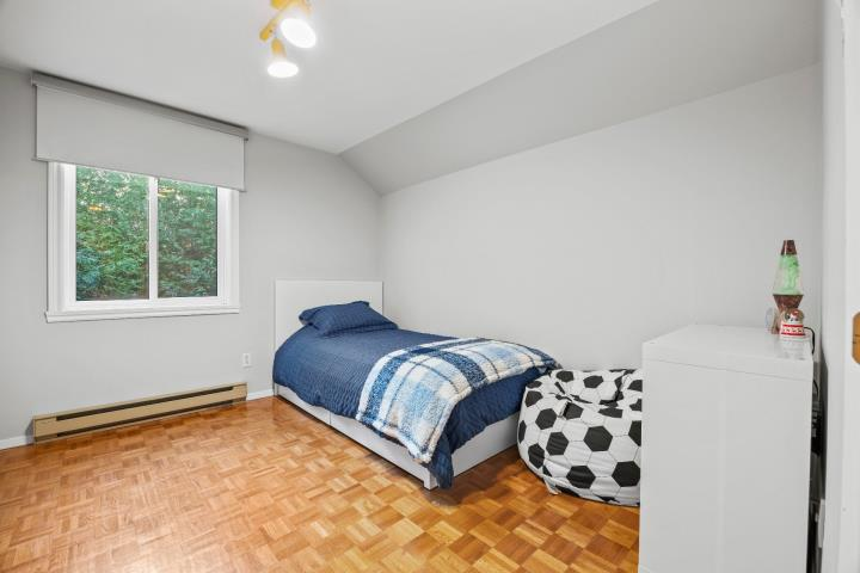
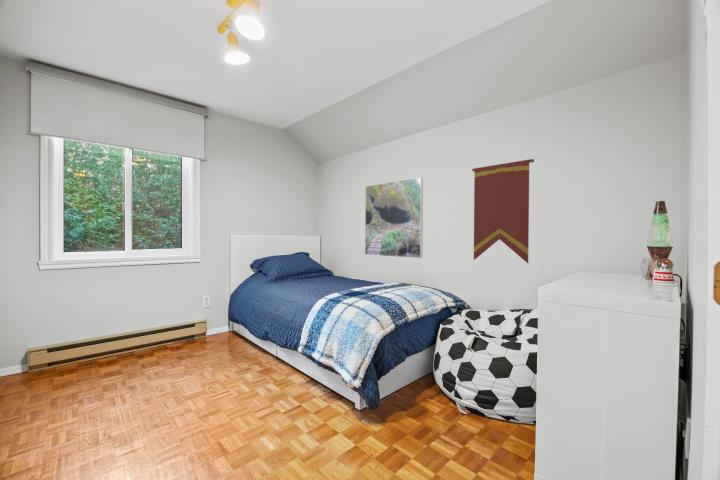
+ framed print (391, 219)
+ pennant (500, 213)
